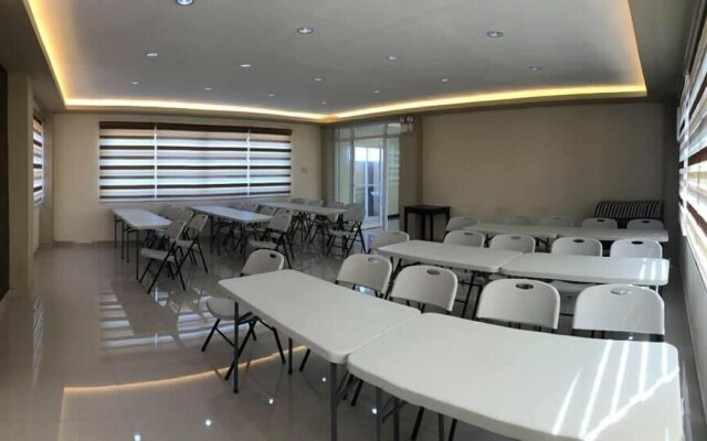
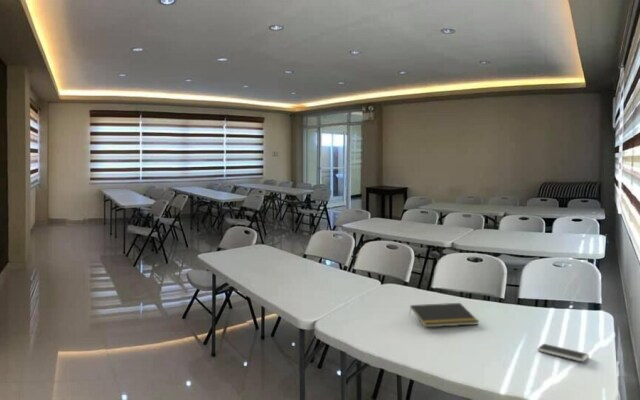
+ smartphone (562, 352)
+ notepad (443, 314)
